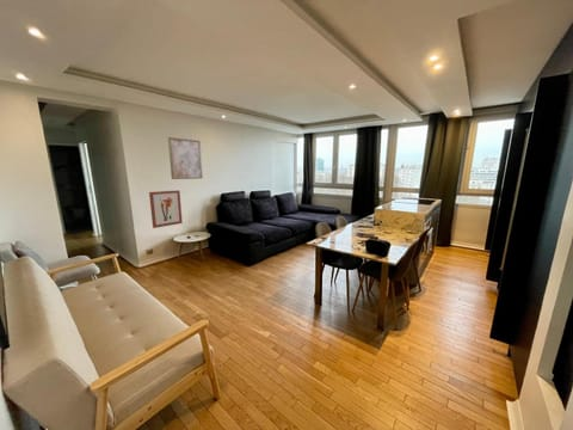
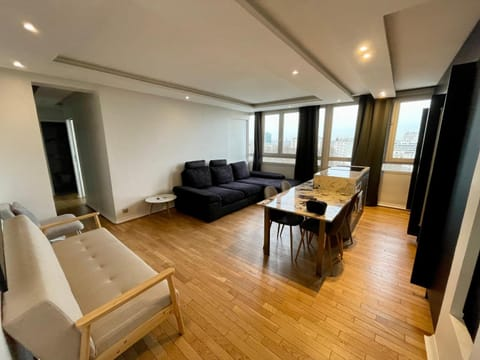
- wall art (186, 159)
- wall art (166, 208)
